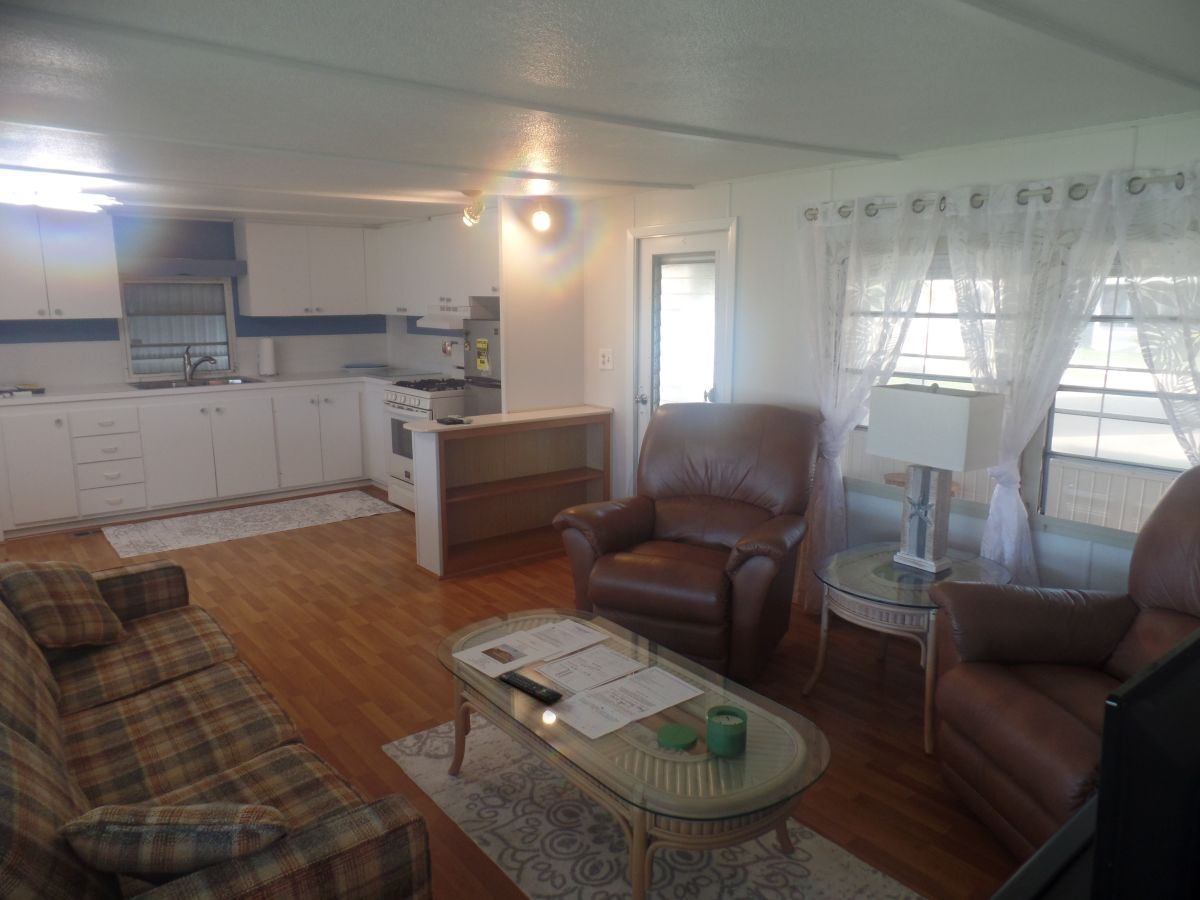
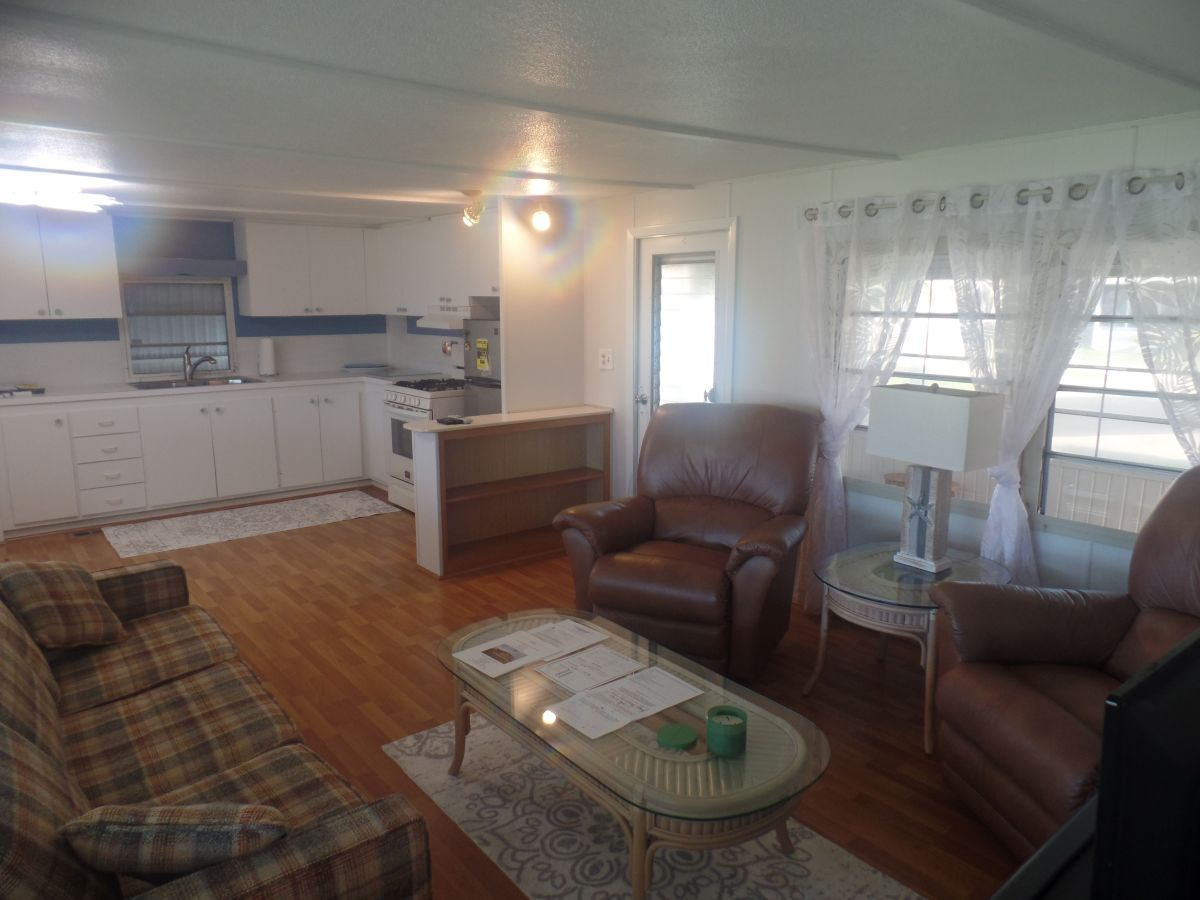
- remote control (529, 686)
